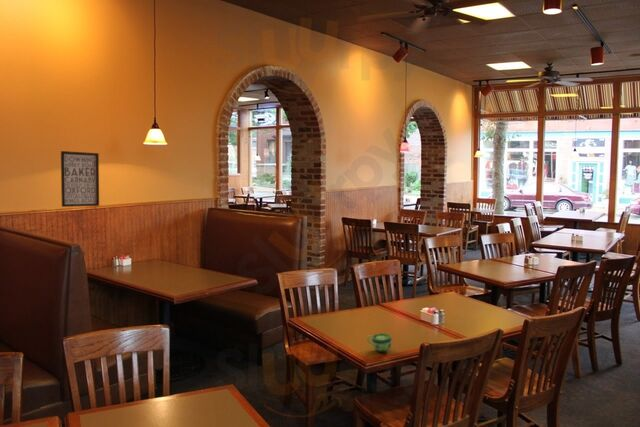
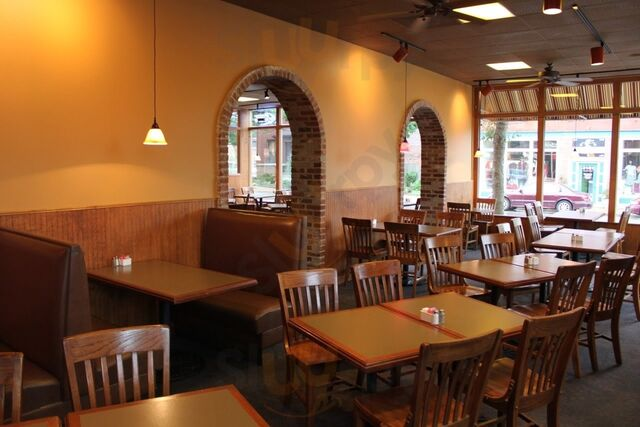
- cup (378, 342)
- wall art (80, 179)
